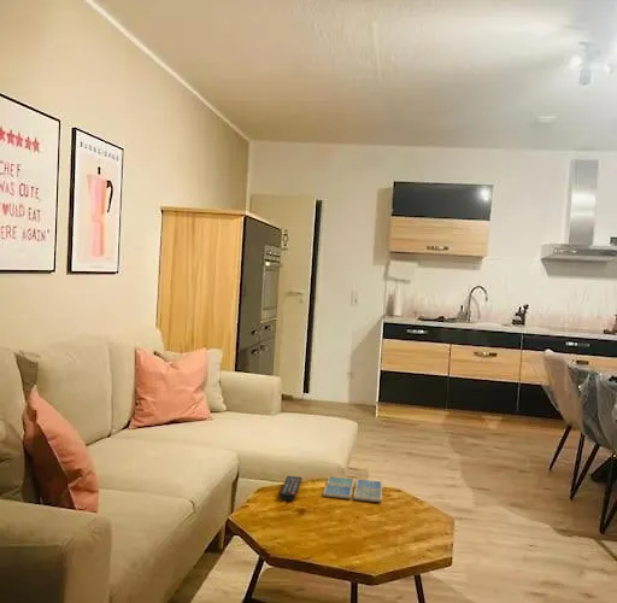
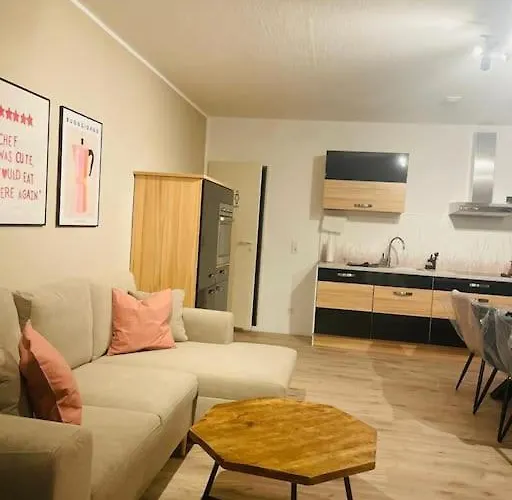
- remote control (290, 486)
- drink coaster (352, 487)
